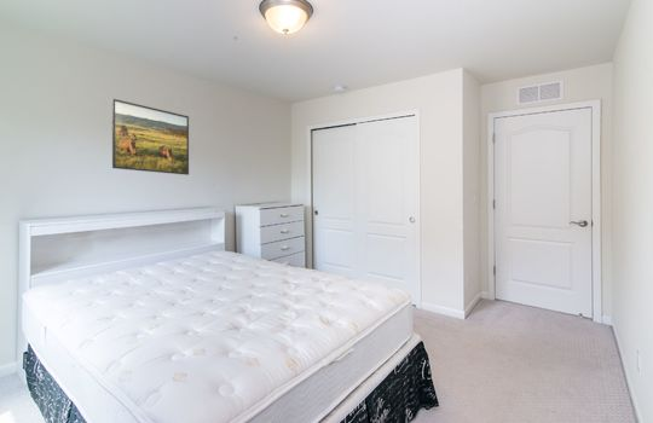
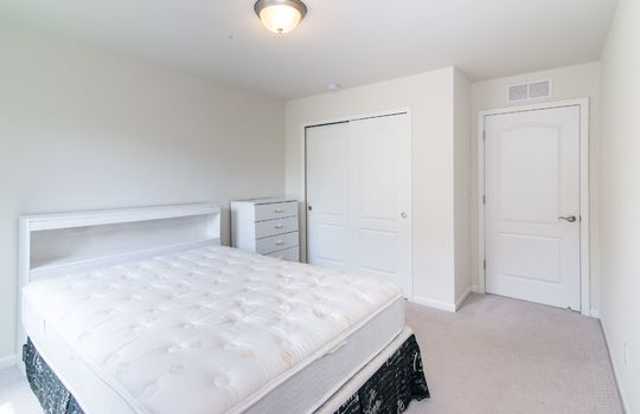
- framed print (154, 139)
